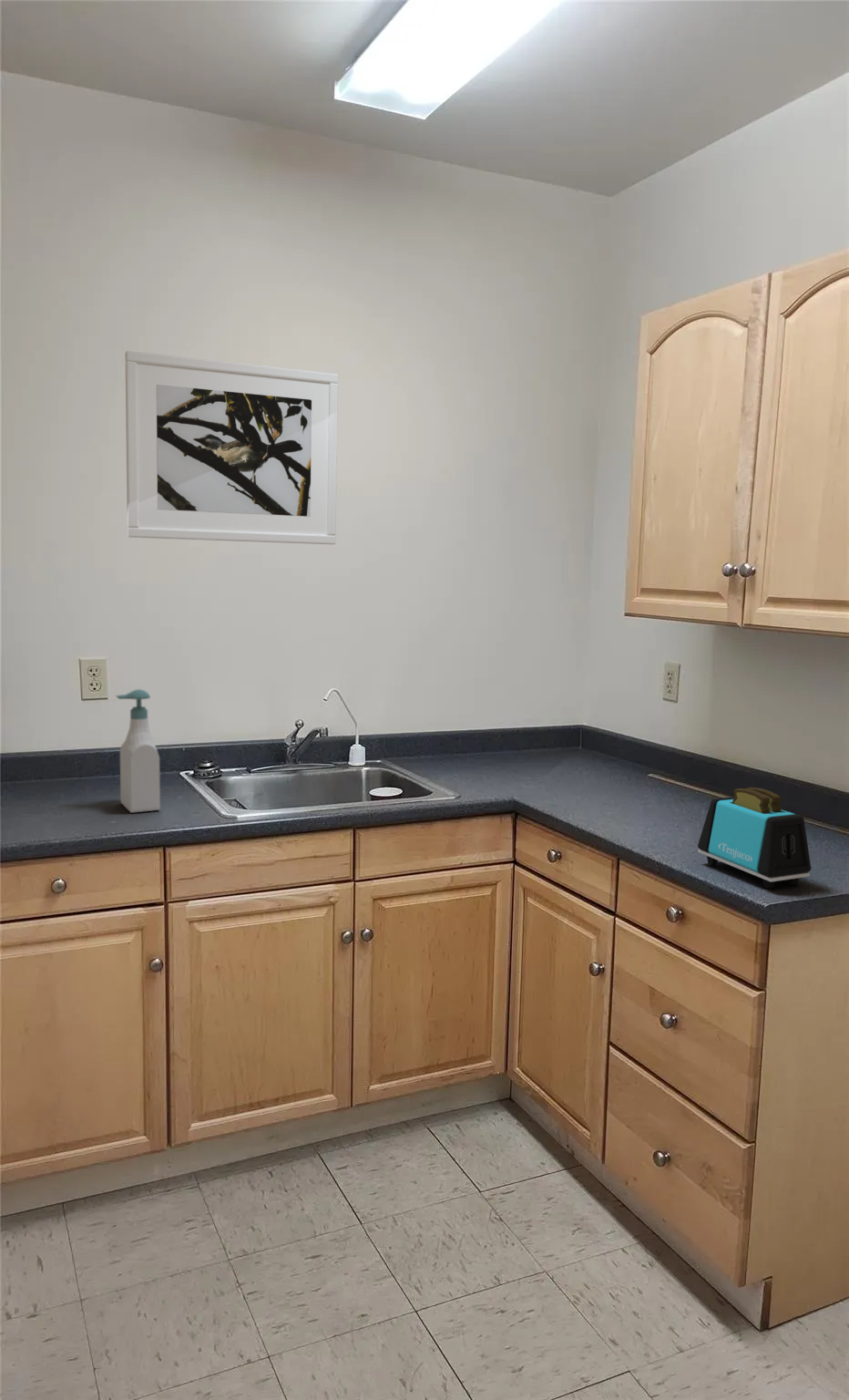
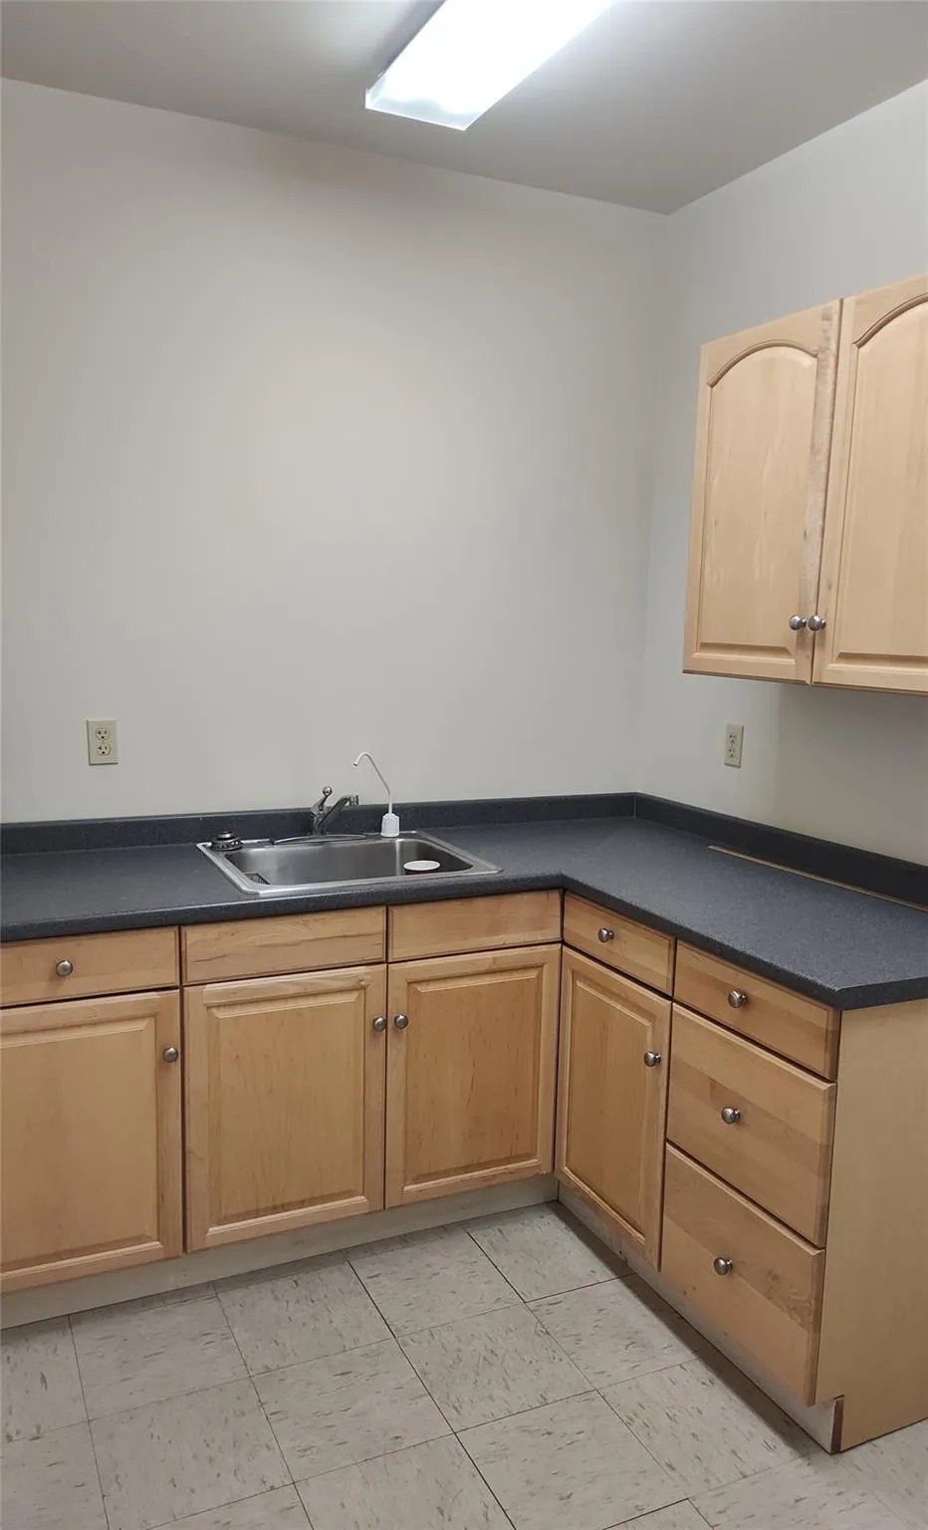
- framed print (236, 453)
- soap bottle (135, 748)
- toaster (754, 832)
